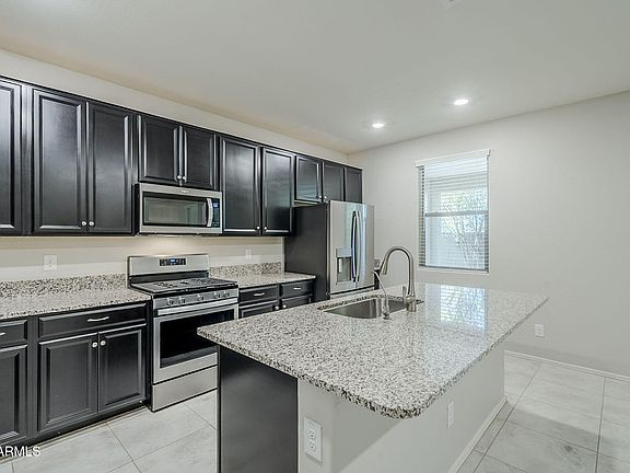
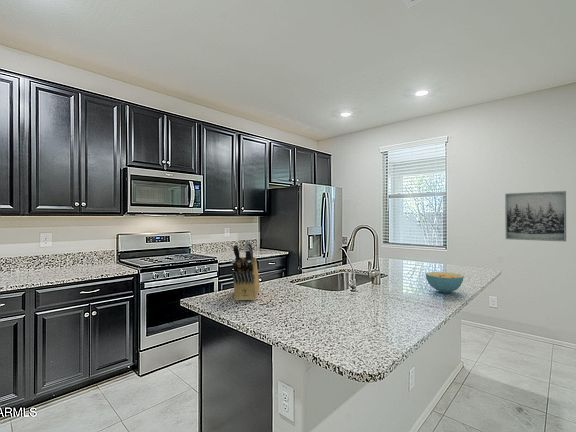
+ cereal bowl (444, 283)
+ wall art (534, 216)
+ knife block (246, 268)
